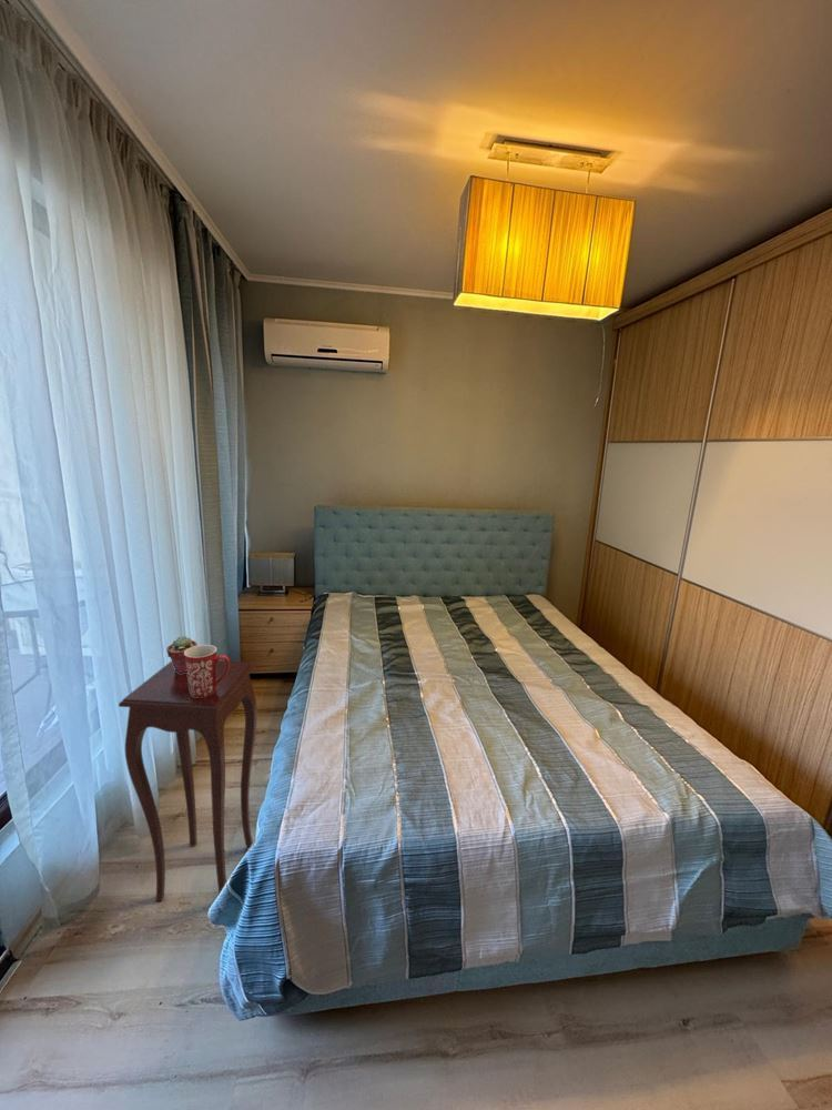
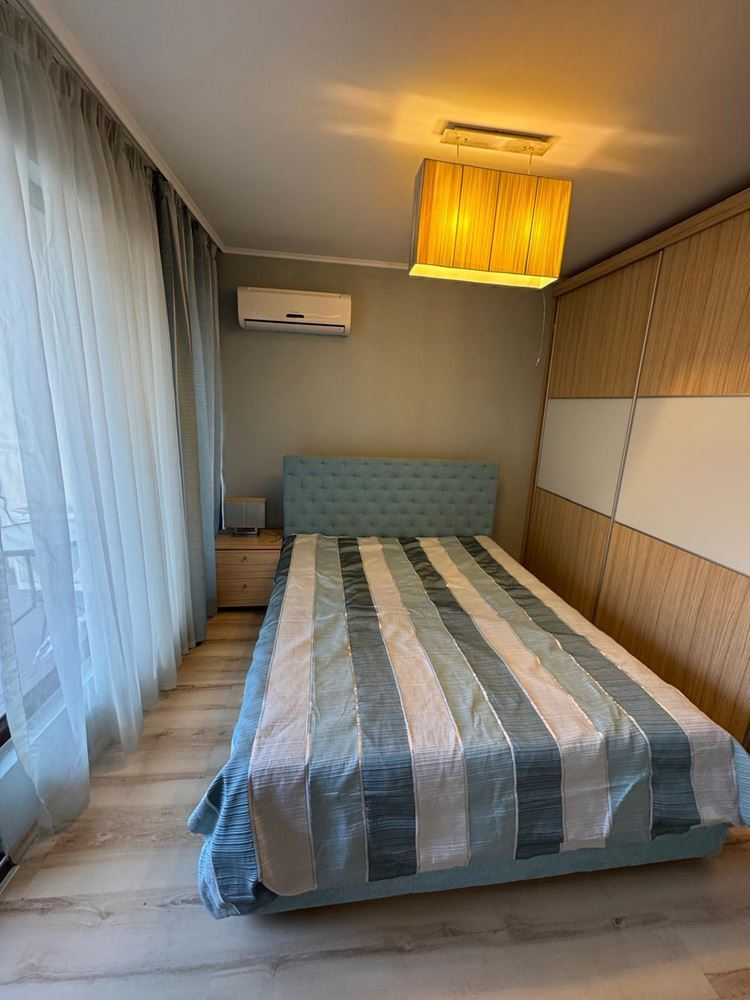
- side table (193, 780)
- mug (207, 670)
- potted succulent (182, 652)
